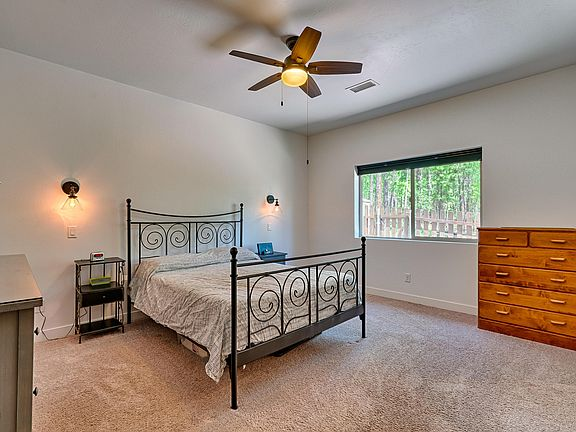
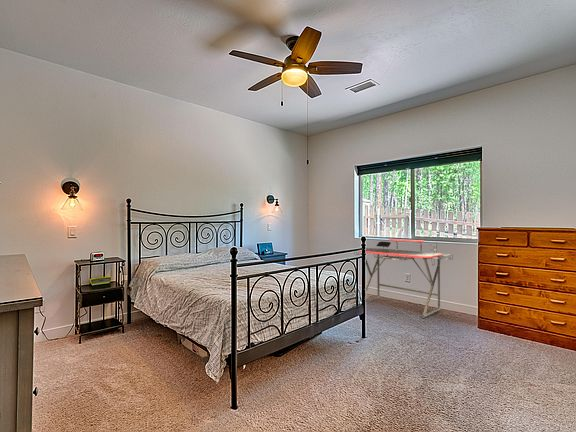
+ desk (403, 260)
